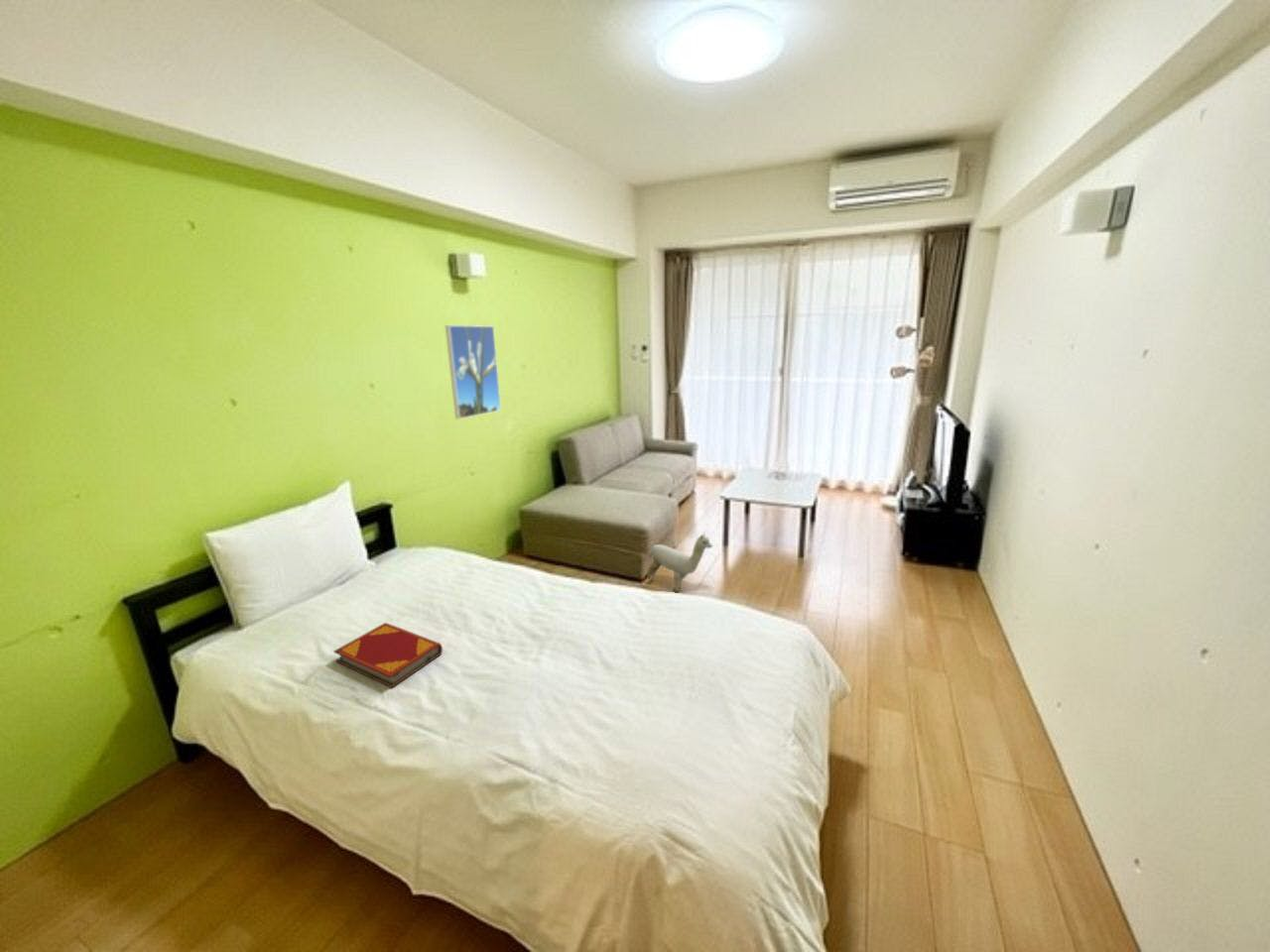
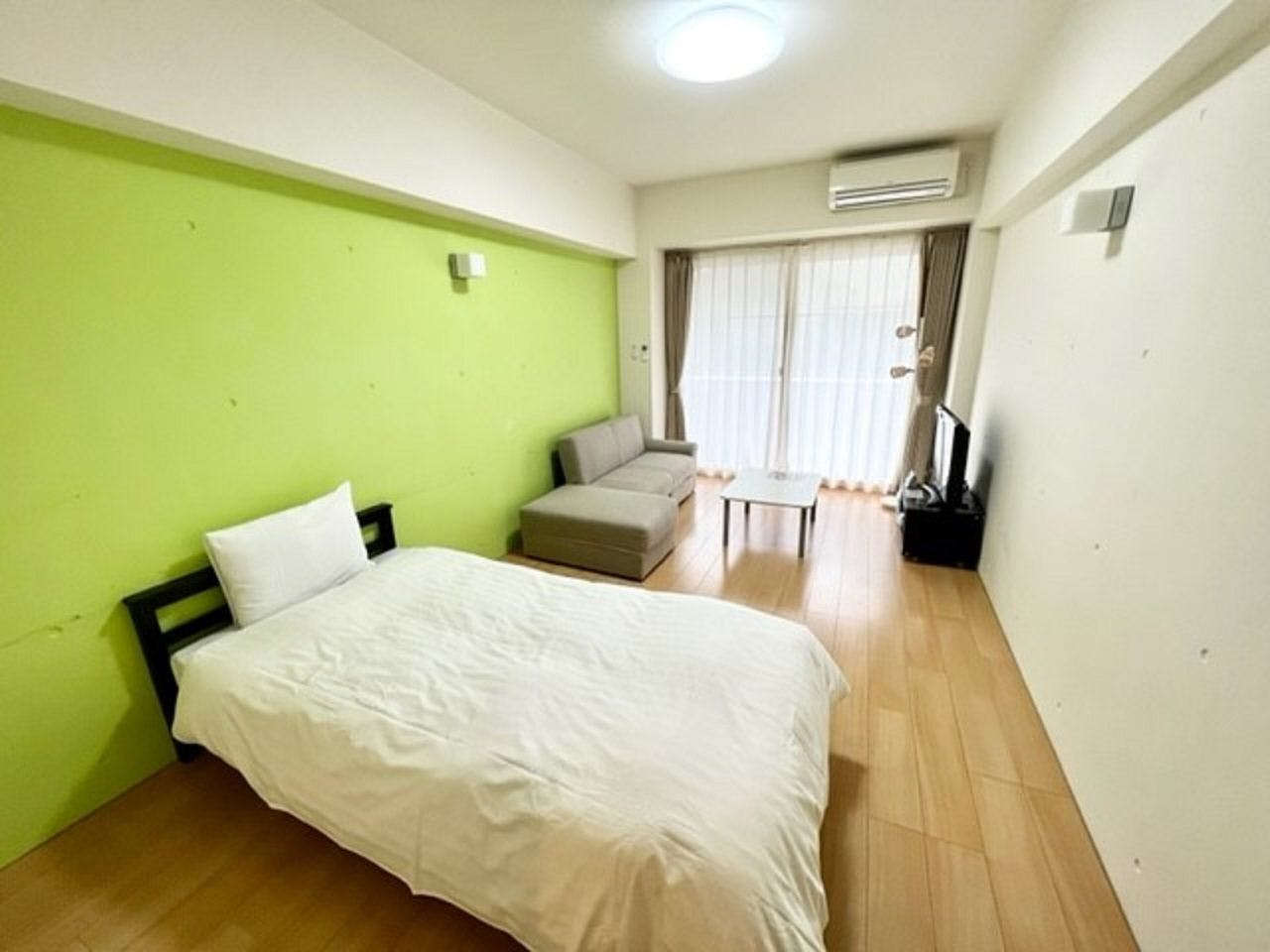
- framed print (474, 371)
- hardback book (389, 652)
- plush toy (678, 558)
